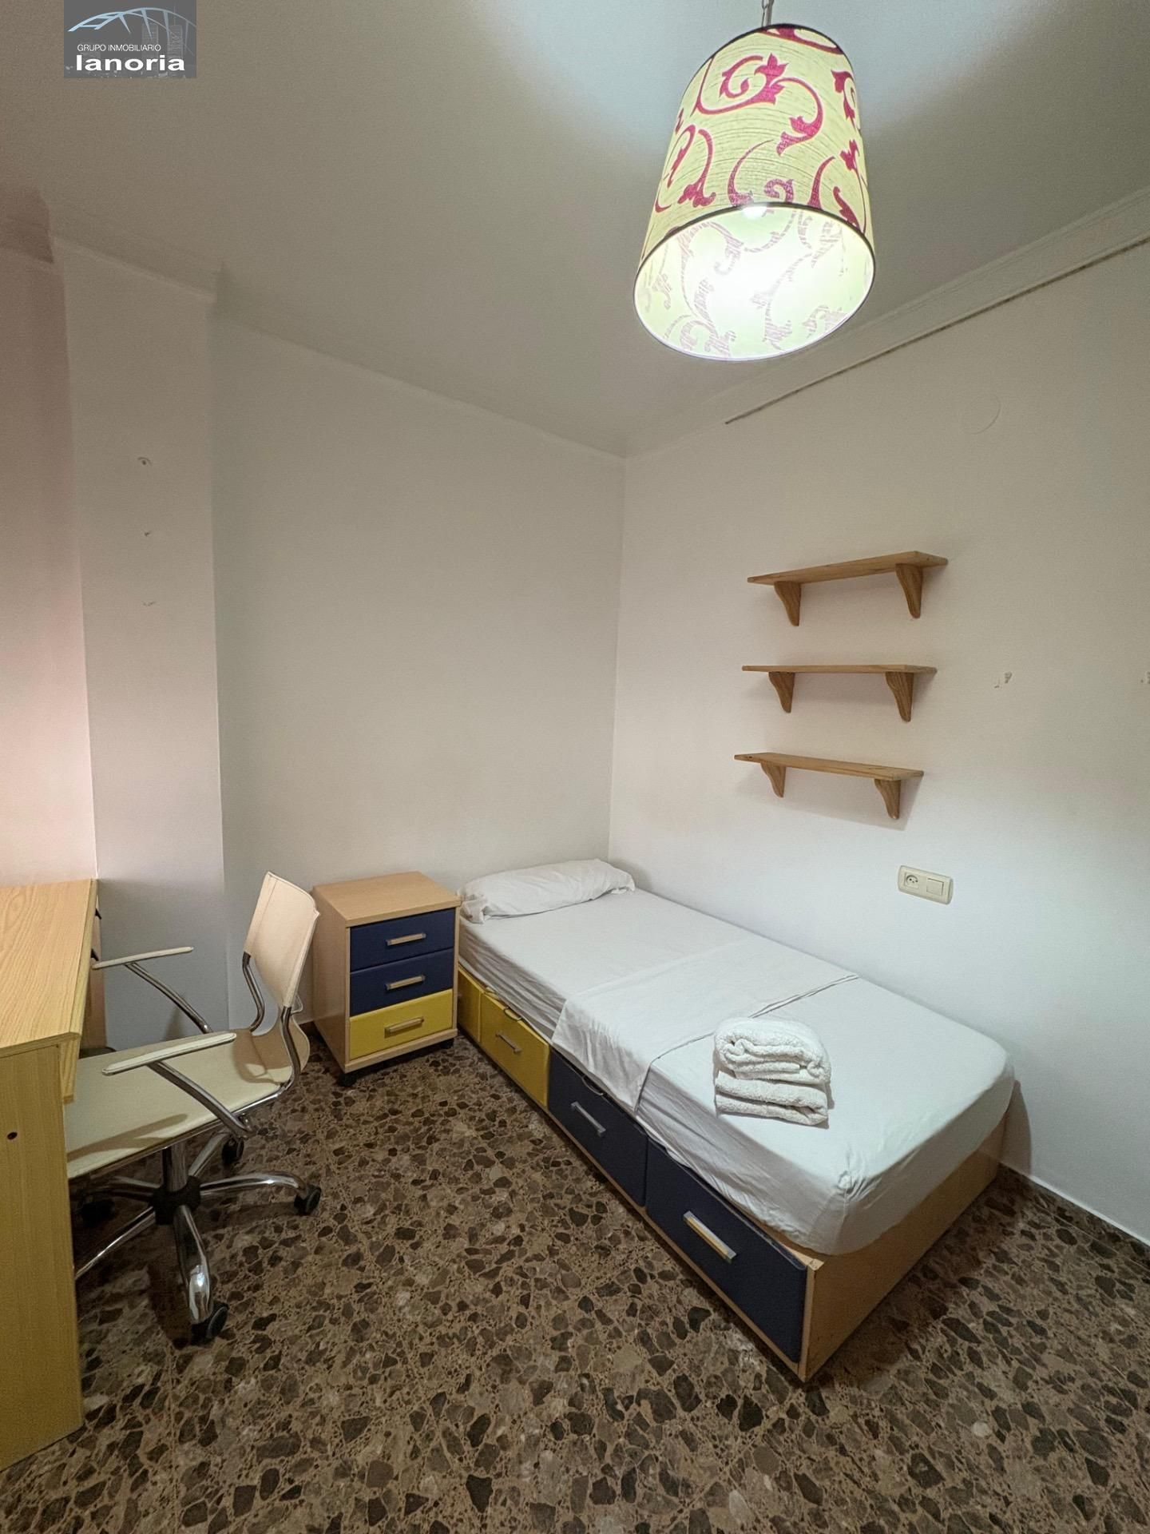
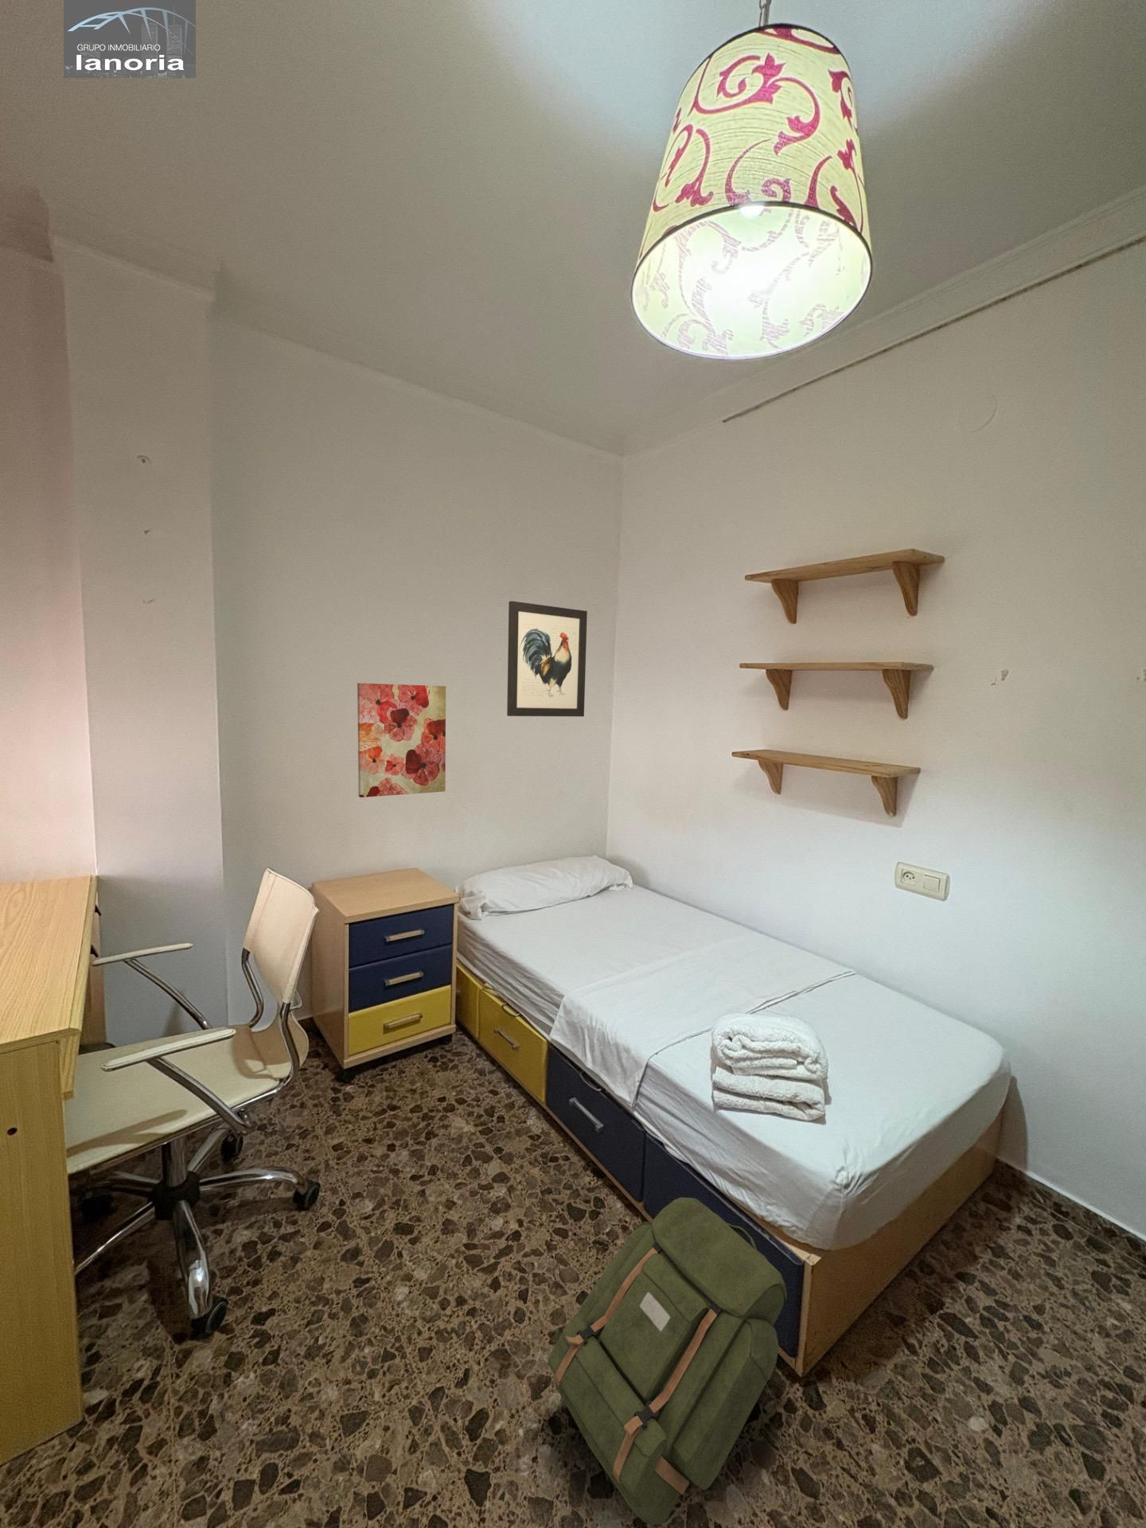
+ wall art (403, 739)
+ wall art (548, 662)
+ backpack (672, 1338)
